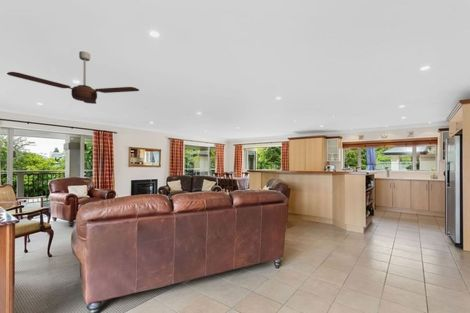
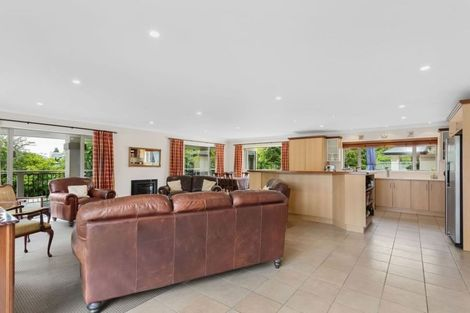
- ceiling fan (84, 78)
